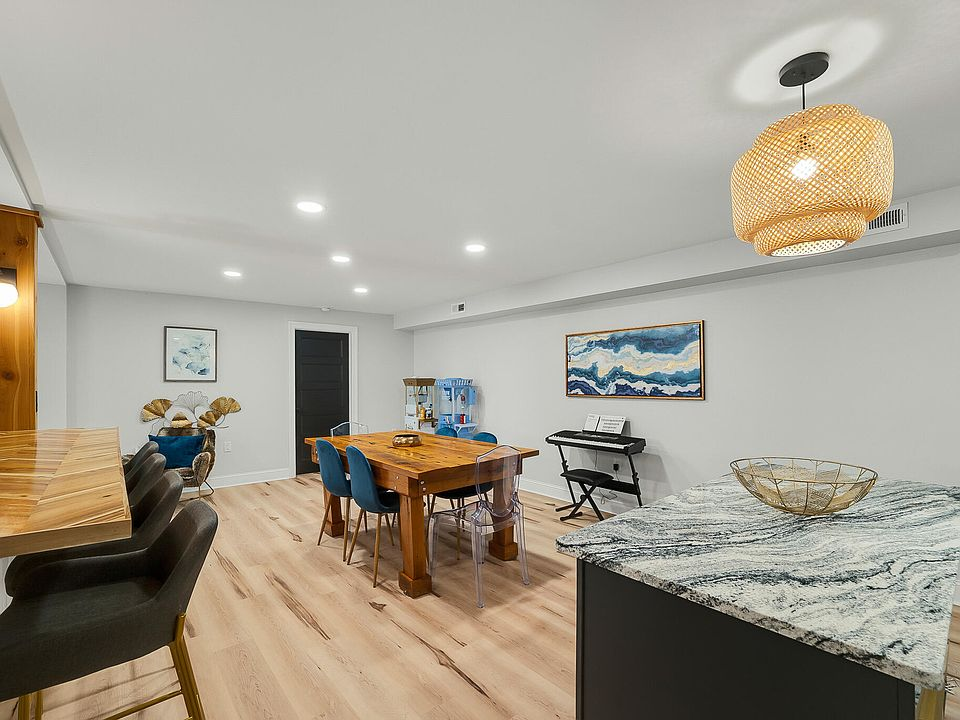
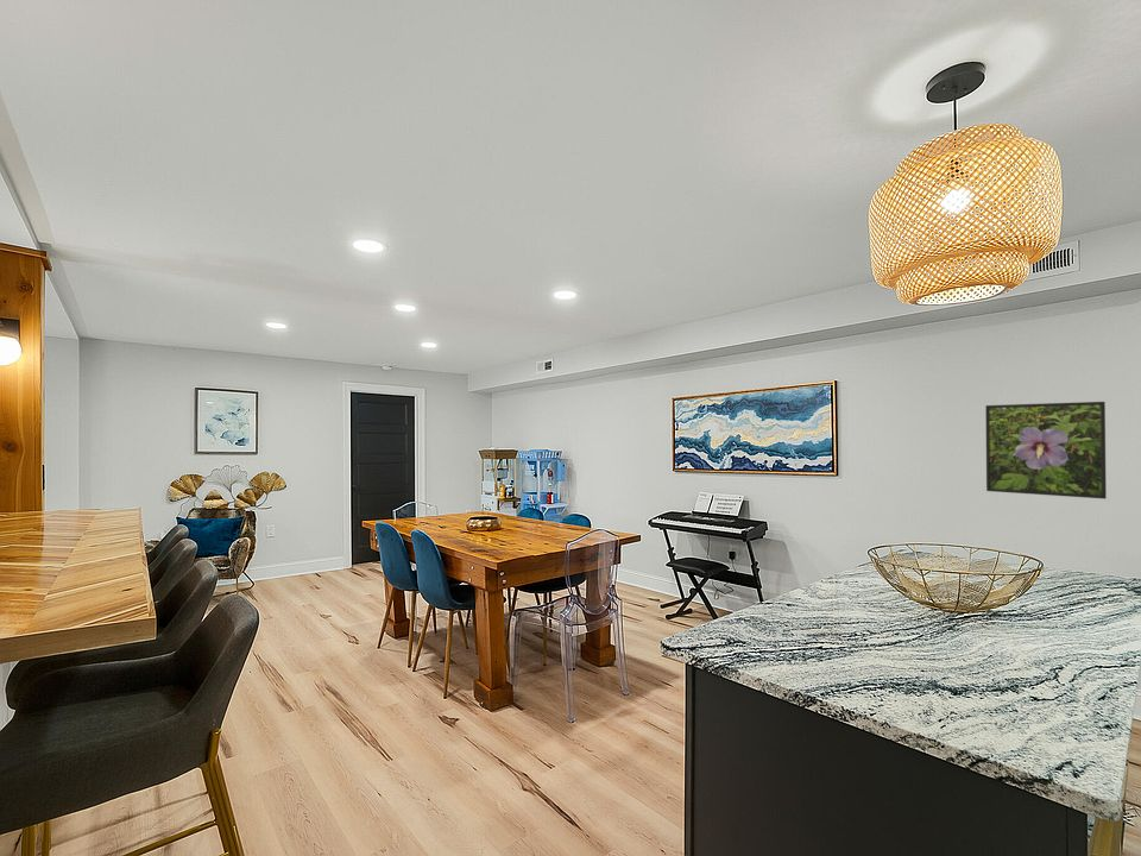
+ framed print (1041, 448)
